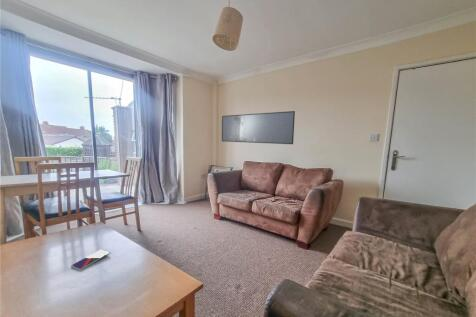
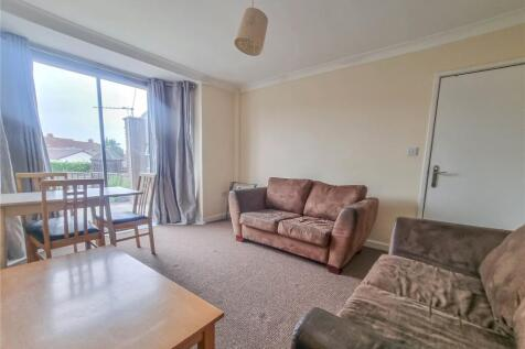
- smartphone (91, 259)
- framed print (253, 128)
